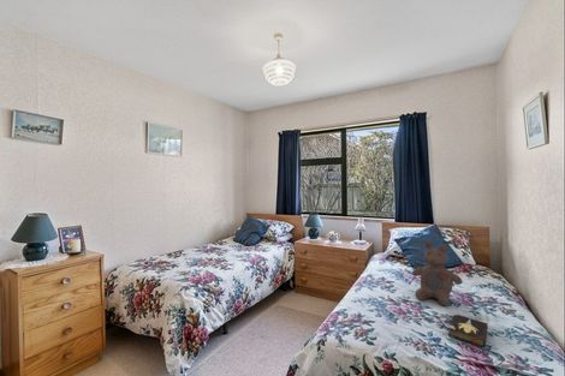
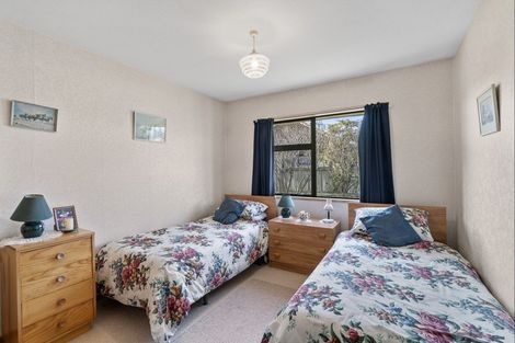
- bear (434, 270)
- hardback book (468, 328)
